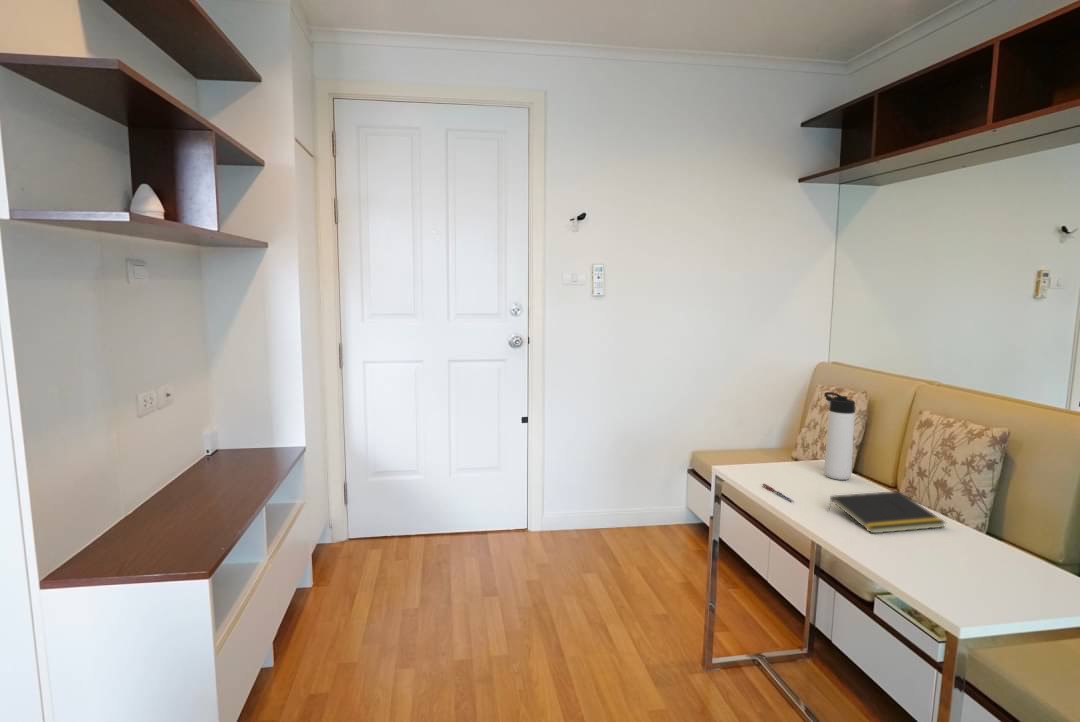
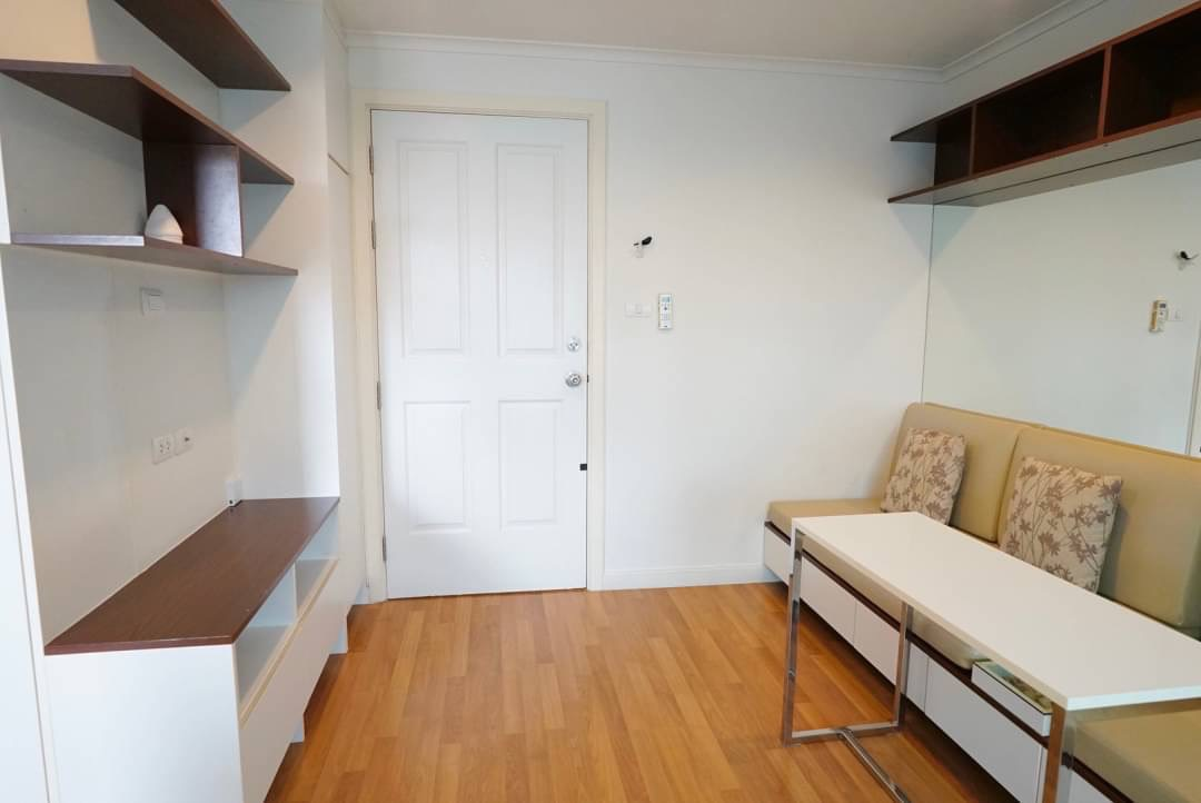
- thermos bottle (836, 435)
- pen (777, 492)
- notepad (886, 510)
